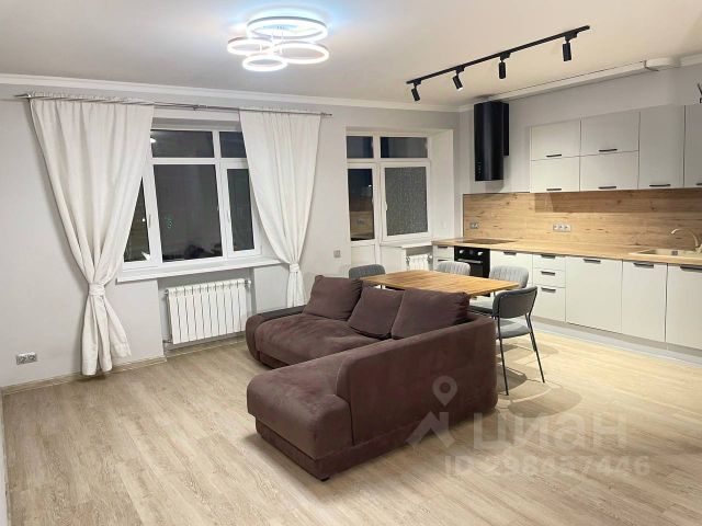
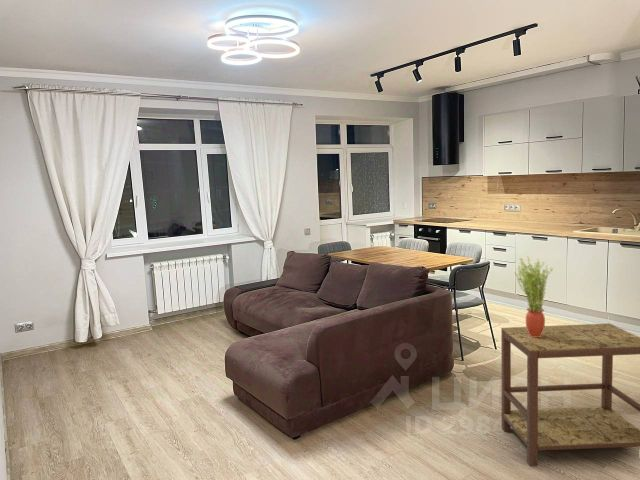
+ side table (572, 389)
+ potted plant (532, 297)
